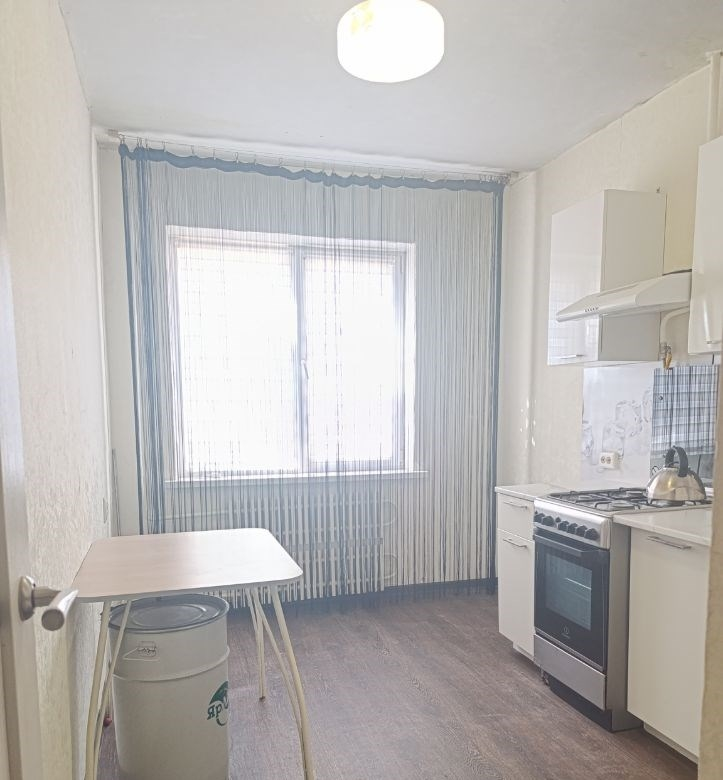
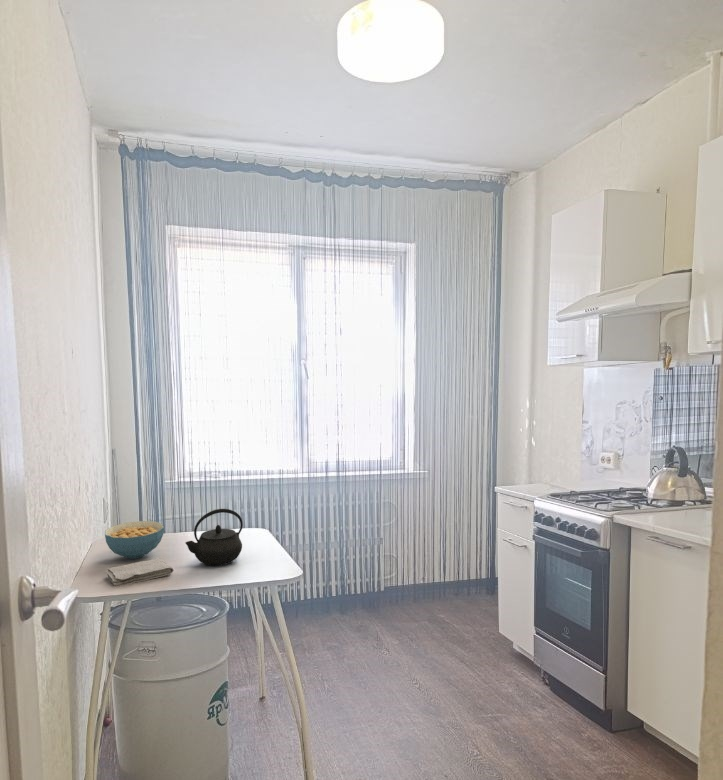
+ washcloth (139, 571)
+ kettle (214, 536)
+ cereal bowl (135, 542)
